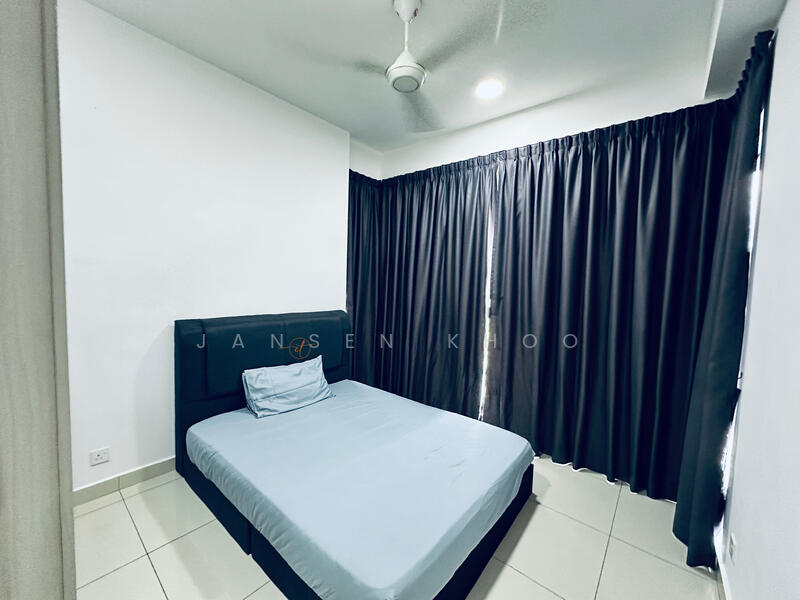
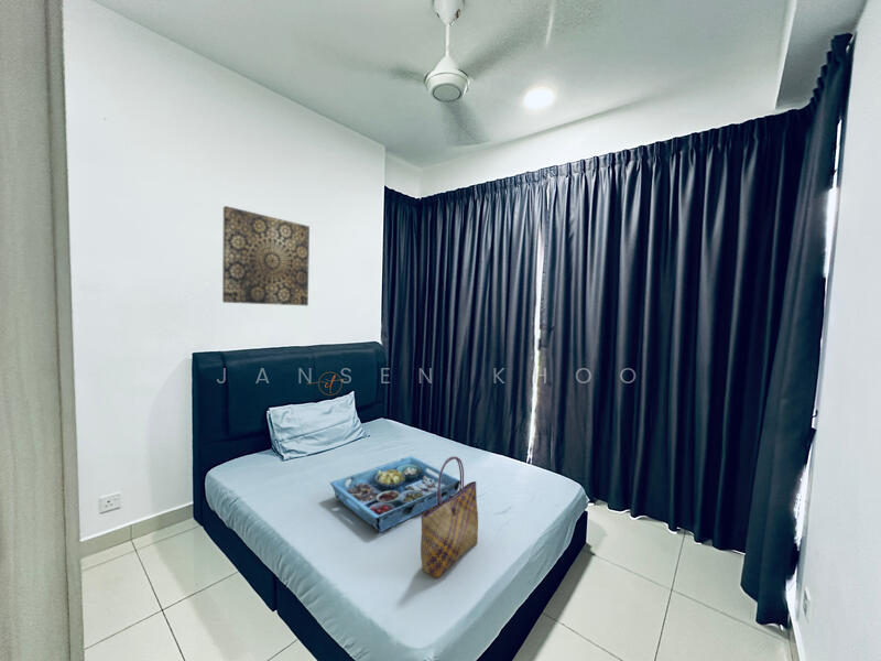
+ wall art (270, 260)
+ serving tray (395, 487)
+ tote bag (453, 507)
